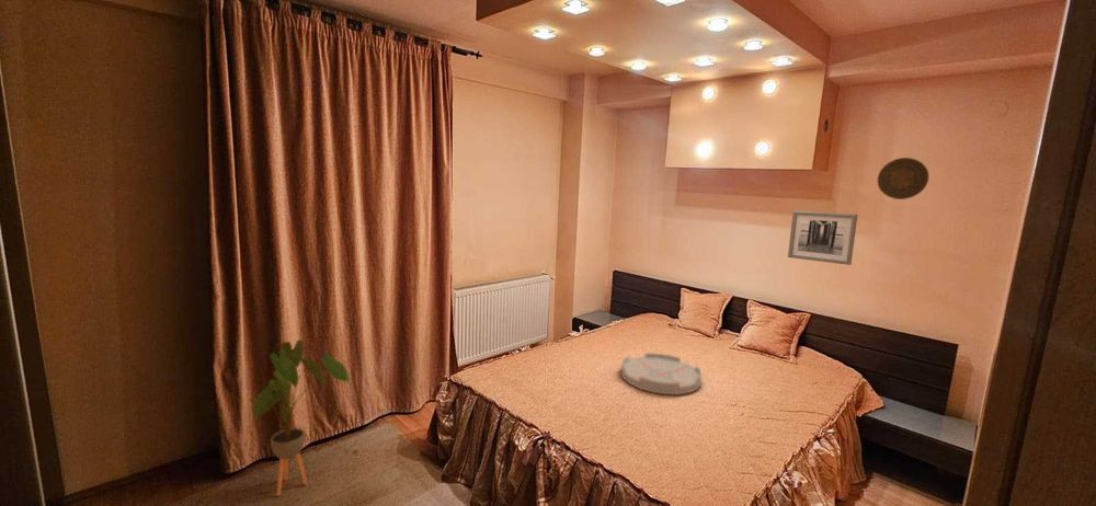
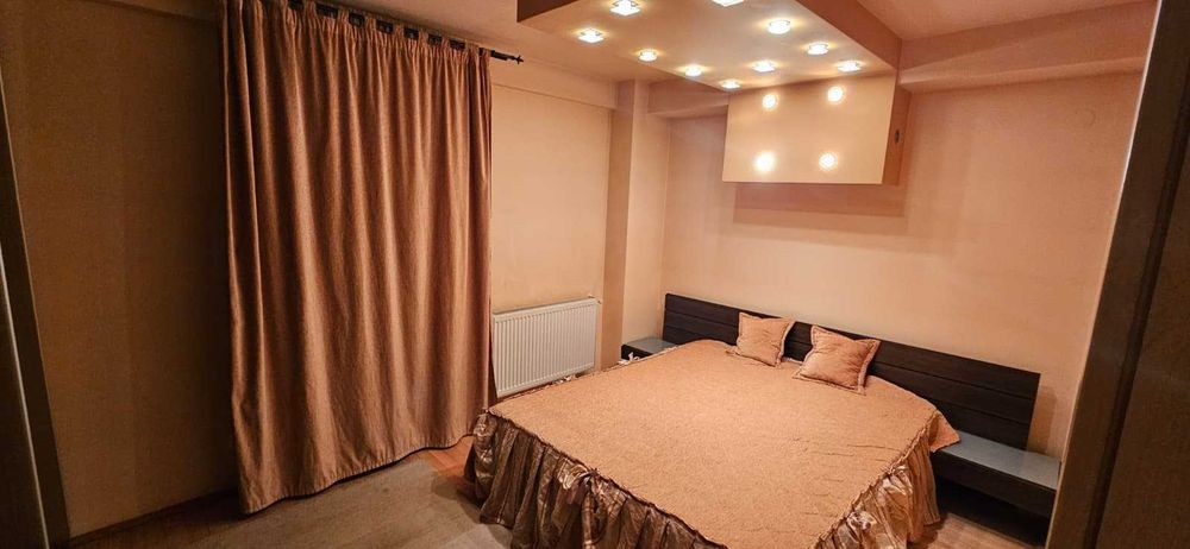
- decorative plate (902, 179)
- house plant (290, 413)
- wall art (821, 237)
- serving tray (660, 371)
